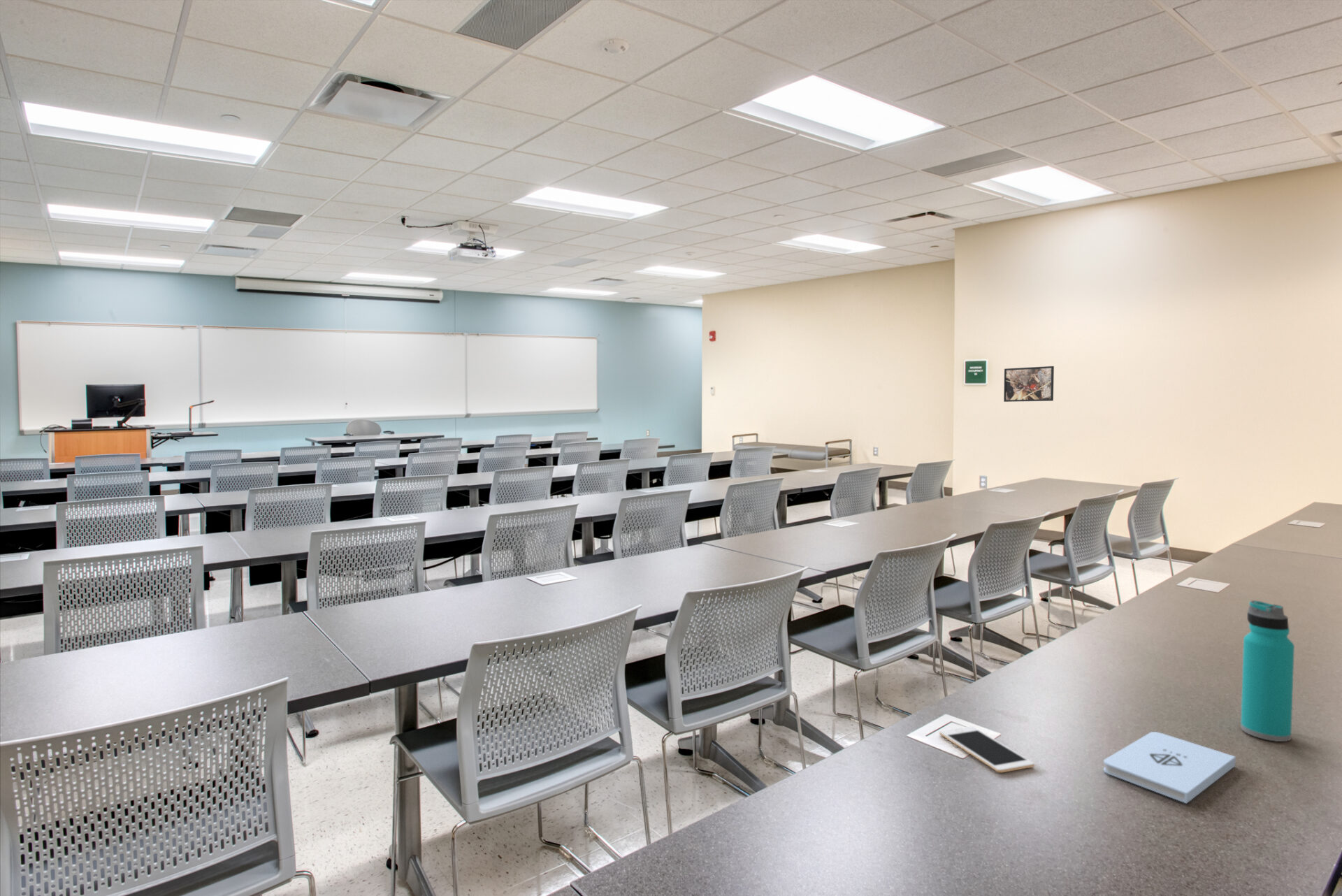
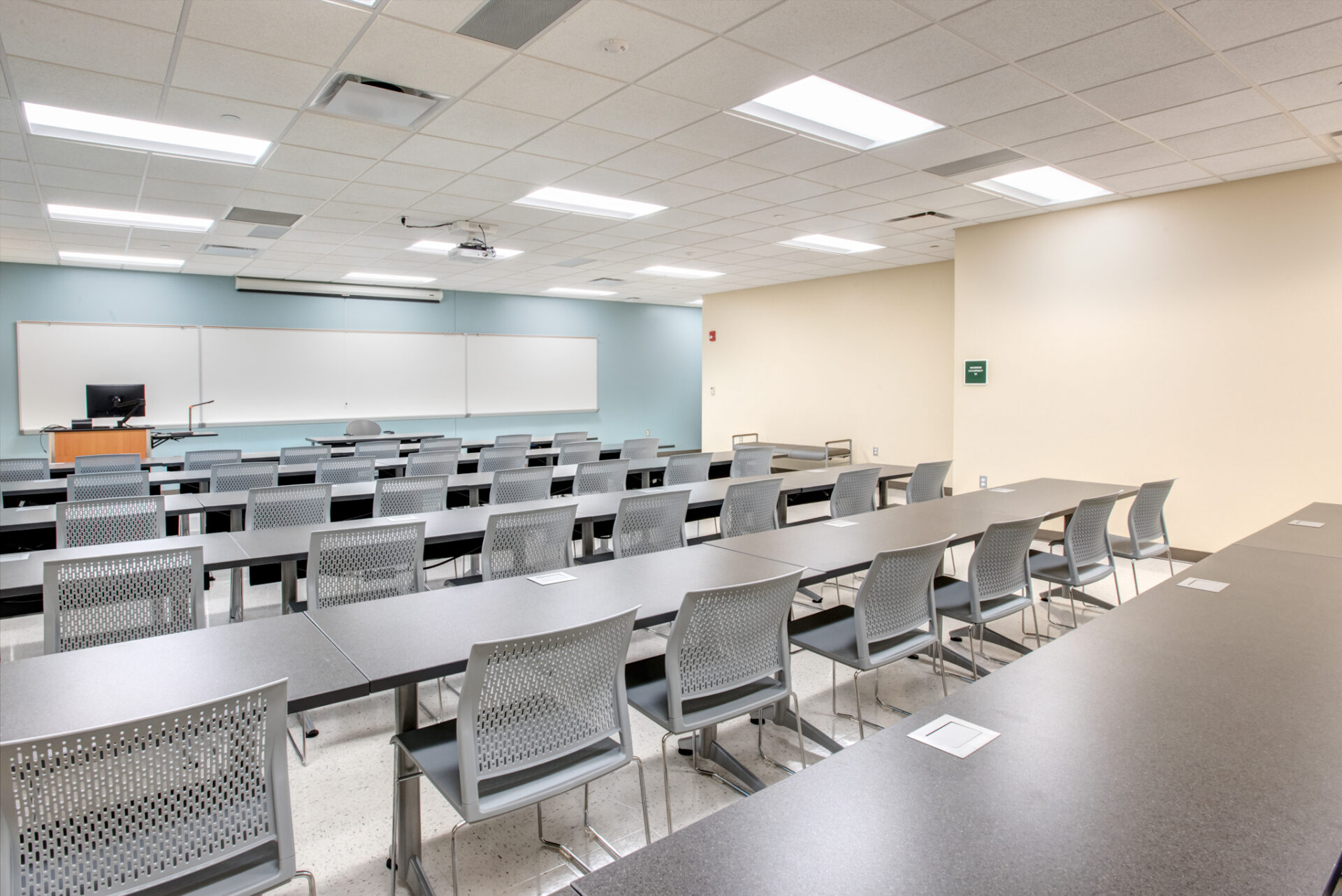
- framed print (1028, 384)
- water bottle (1267, 669)
- cell phone (984, 748)
- notepad (1168, 763)
